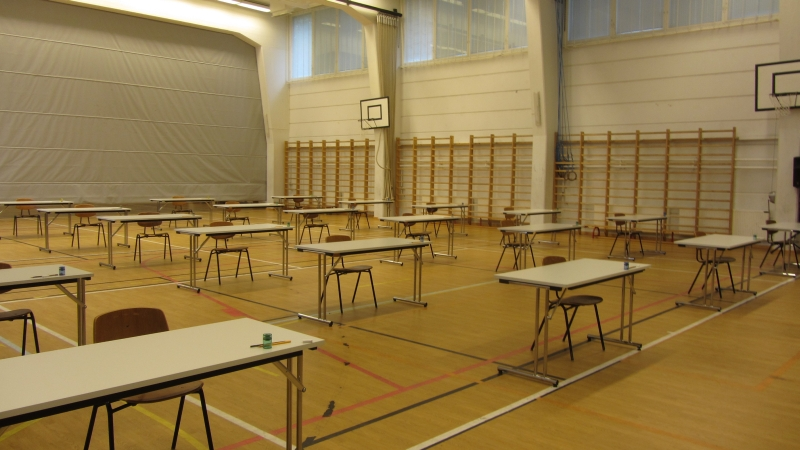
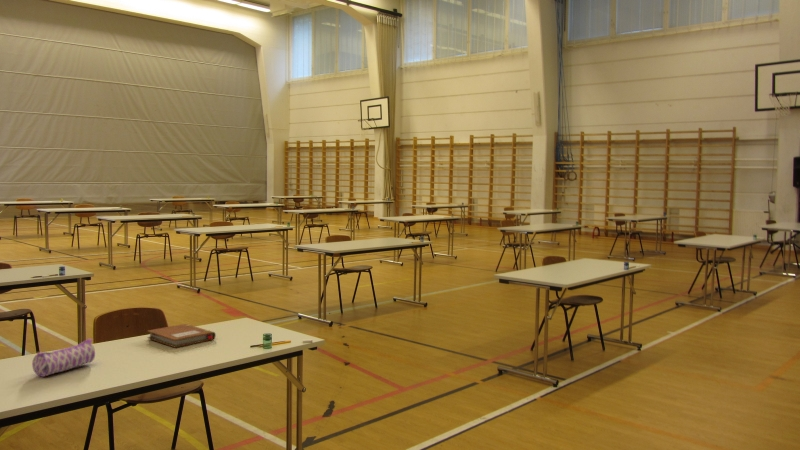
+ pencil case (64, 357)
+ notebook (182, 335)
